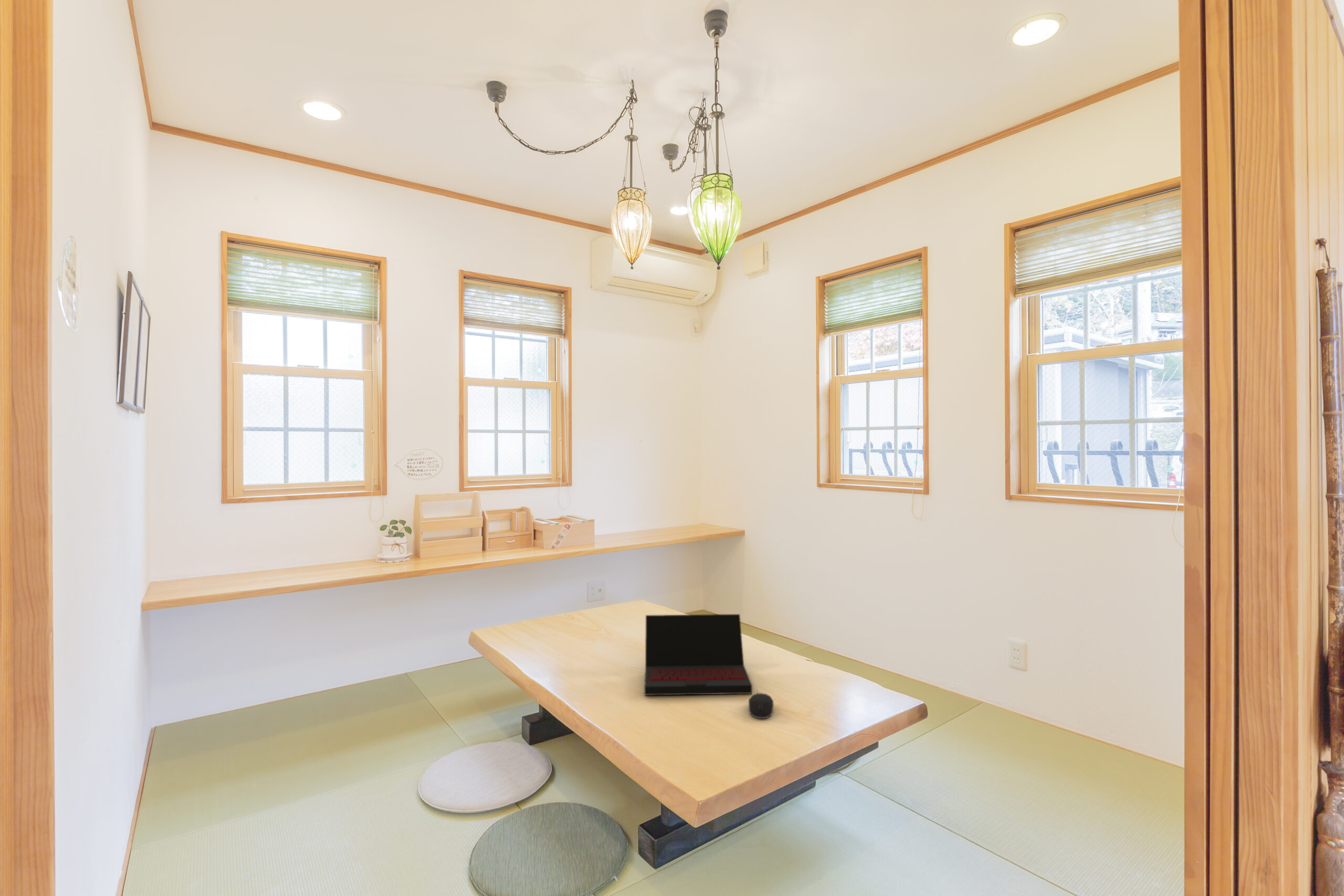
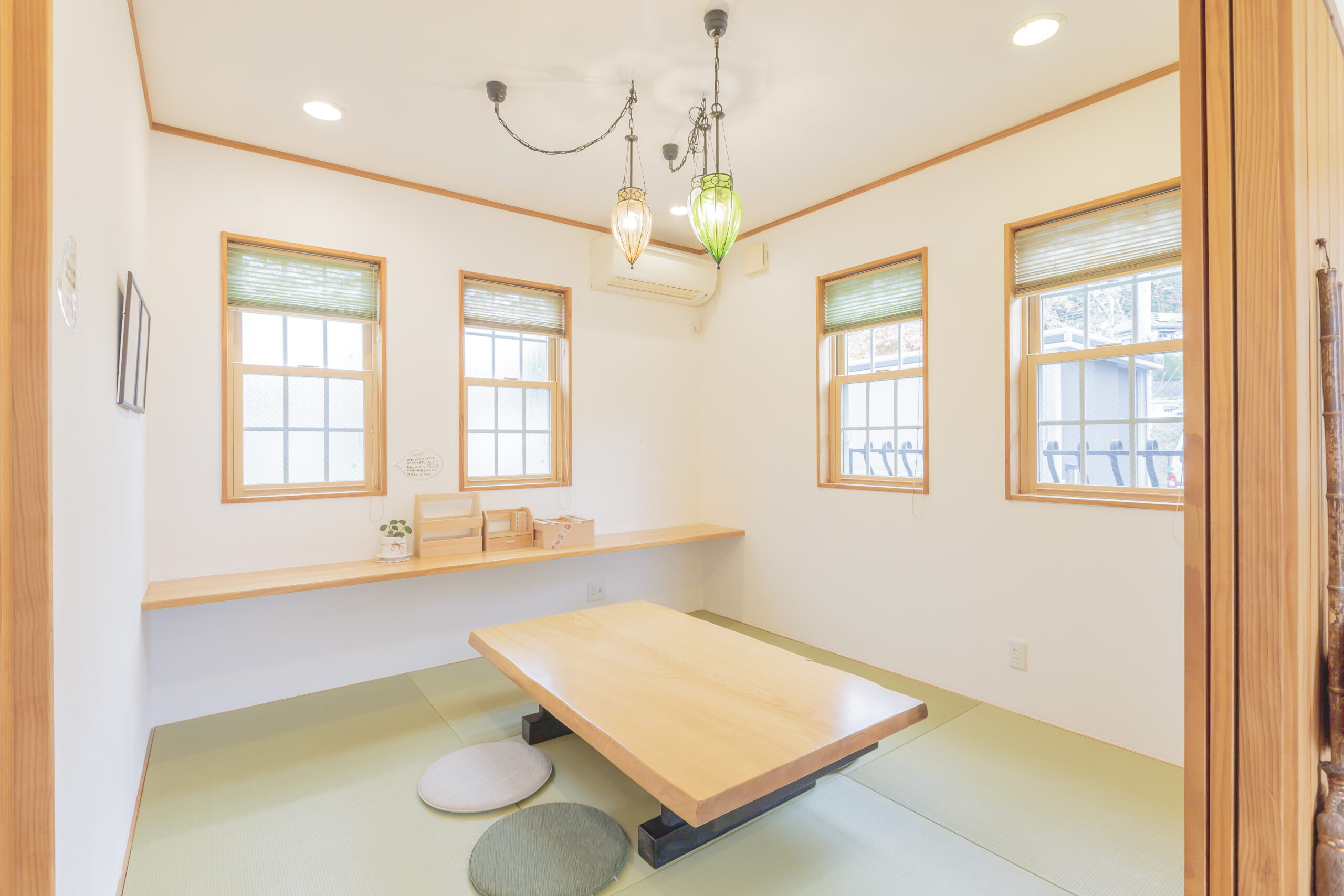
- computer mouse (761, 704)
- laptop (695, 650)
